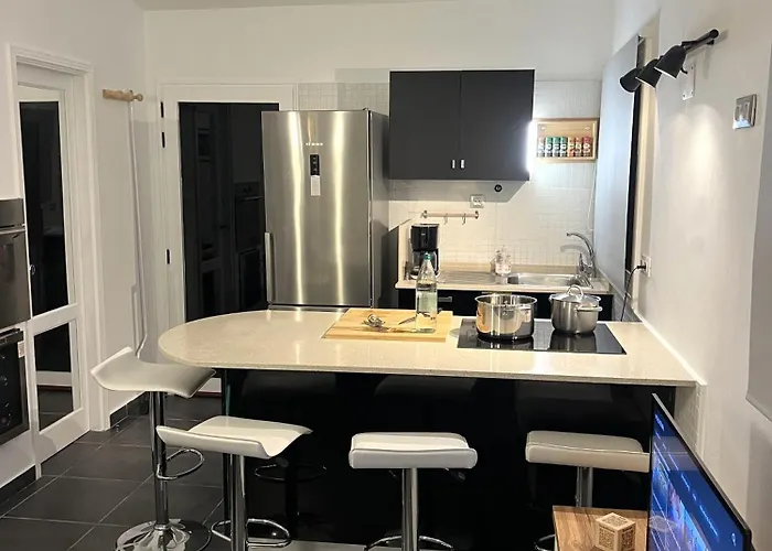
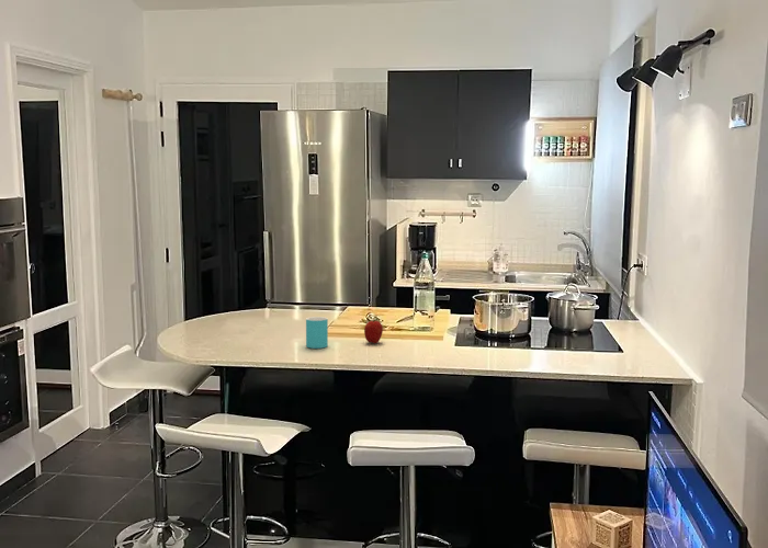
+ fruit (373, 330)
+ cup (318, 331)
